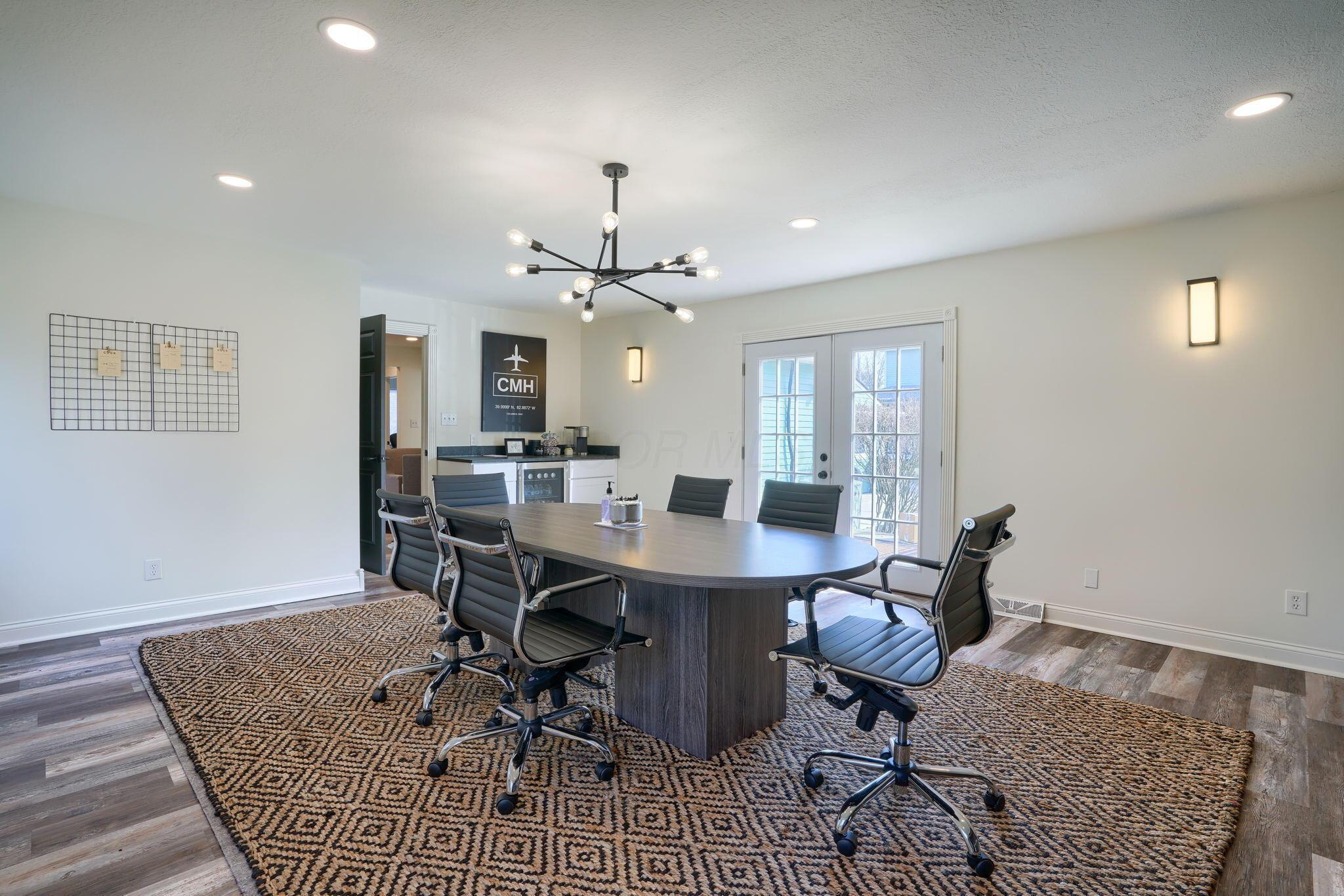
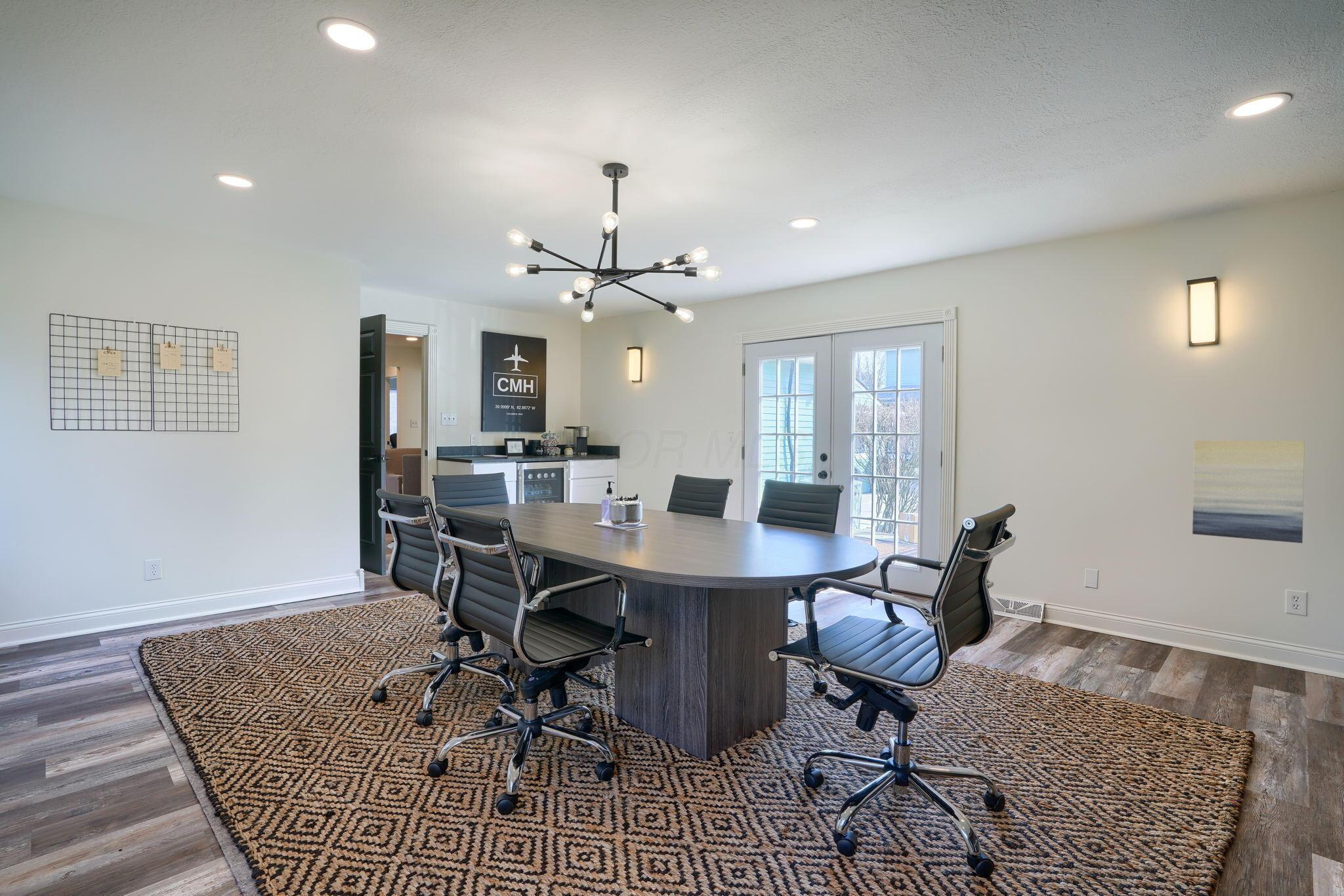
+ wall art (1246, 489)
